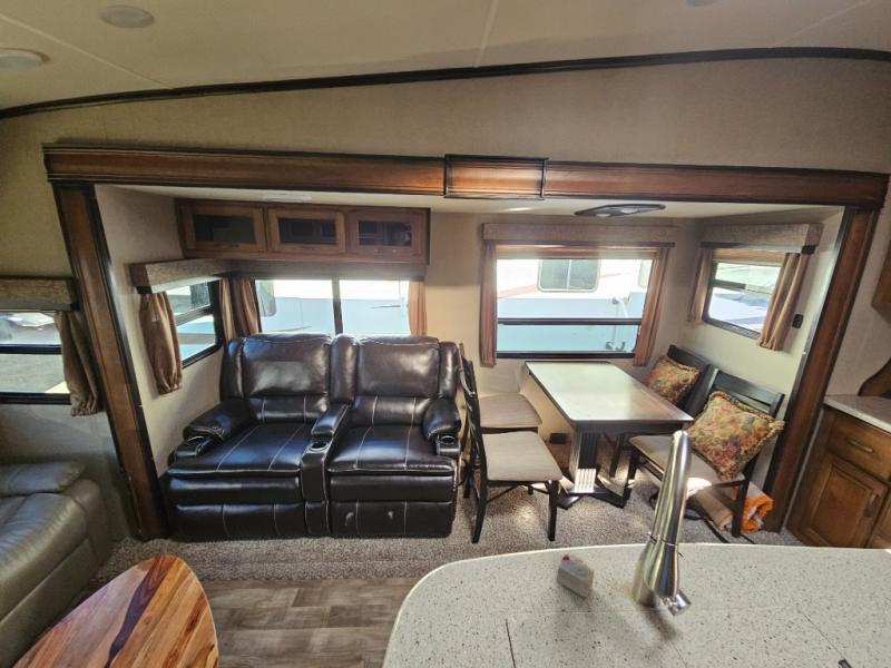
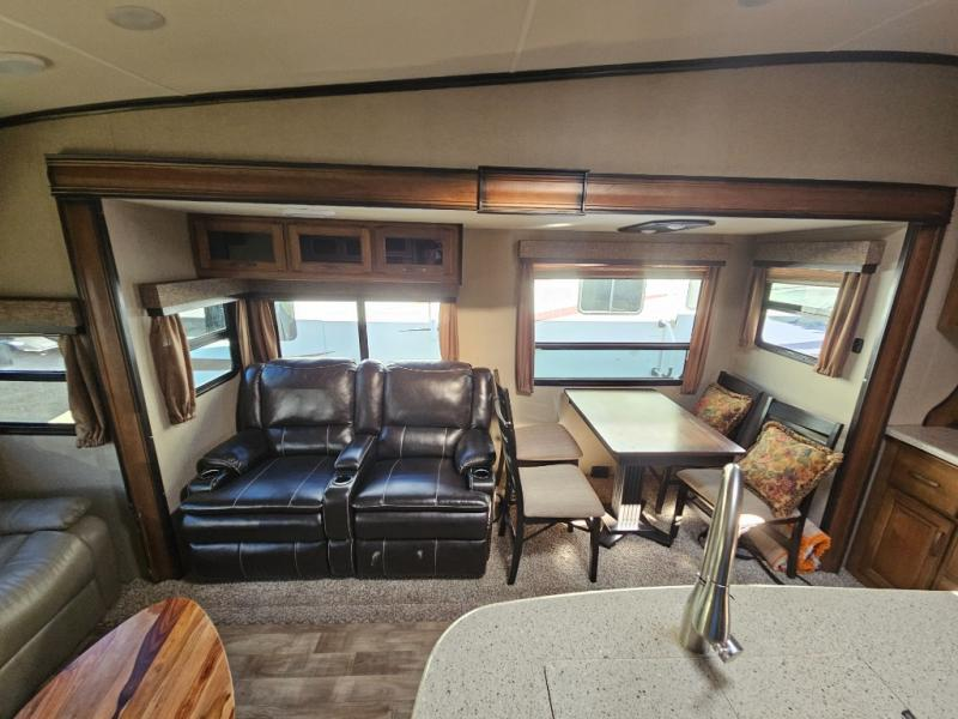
- cake slice (575, 572)
